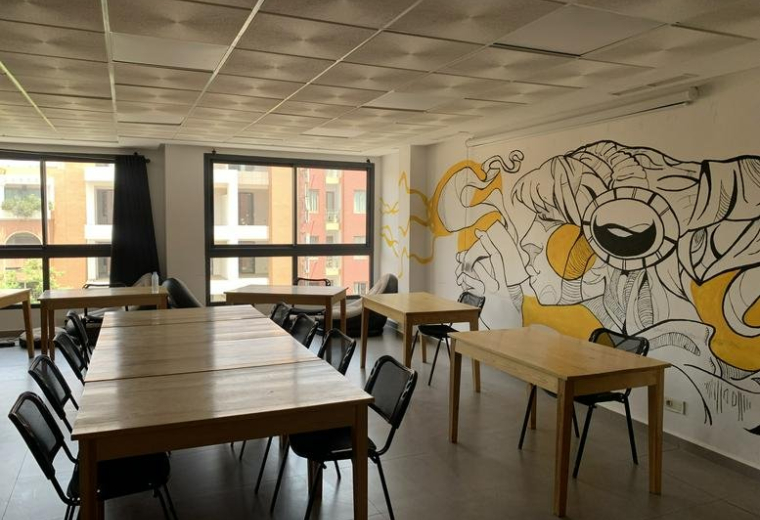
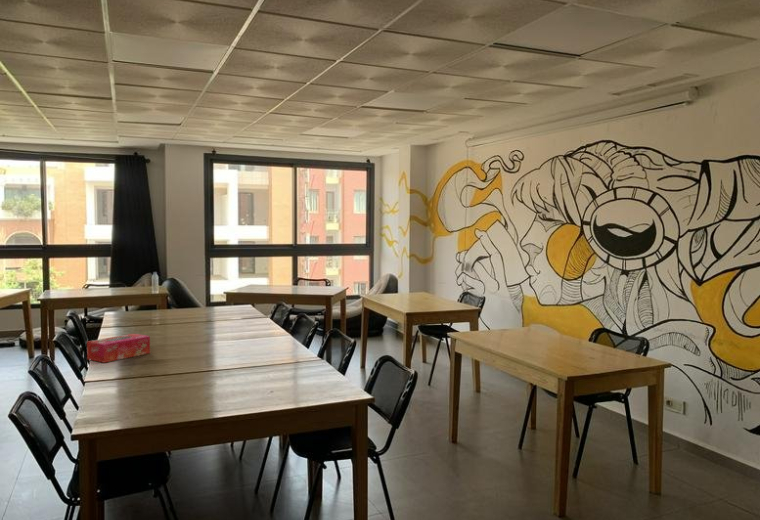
+ tissue box (119, 347)
